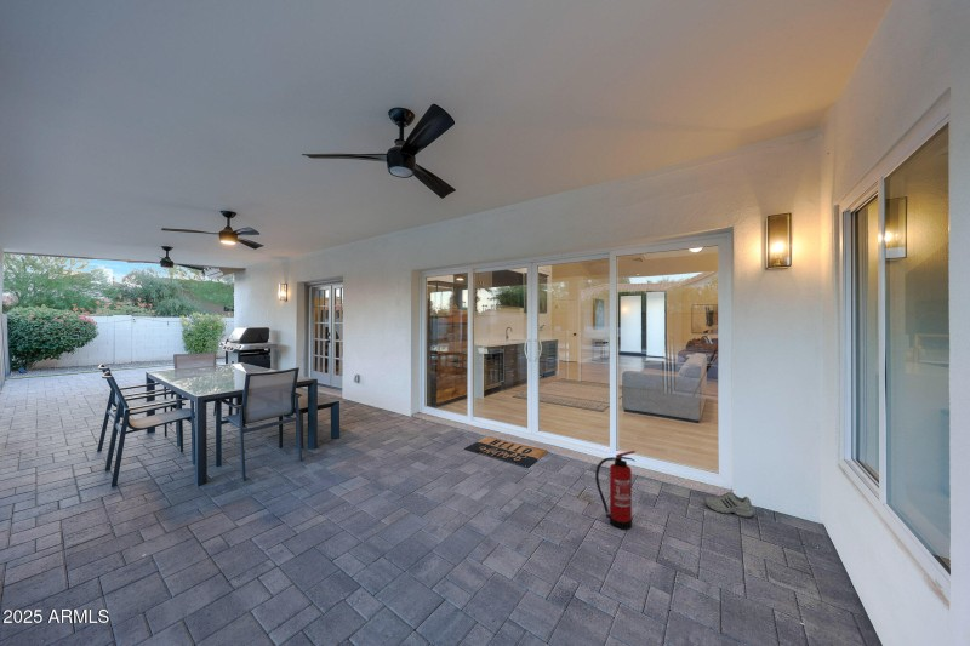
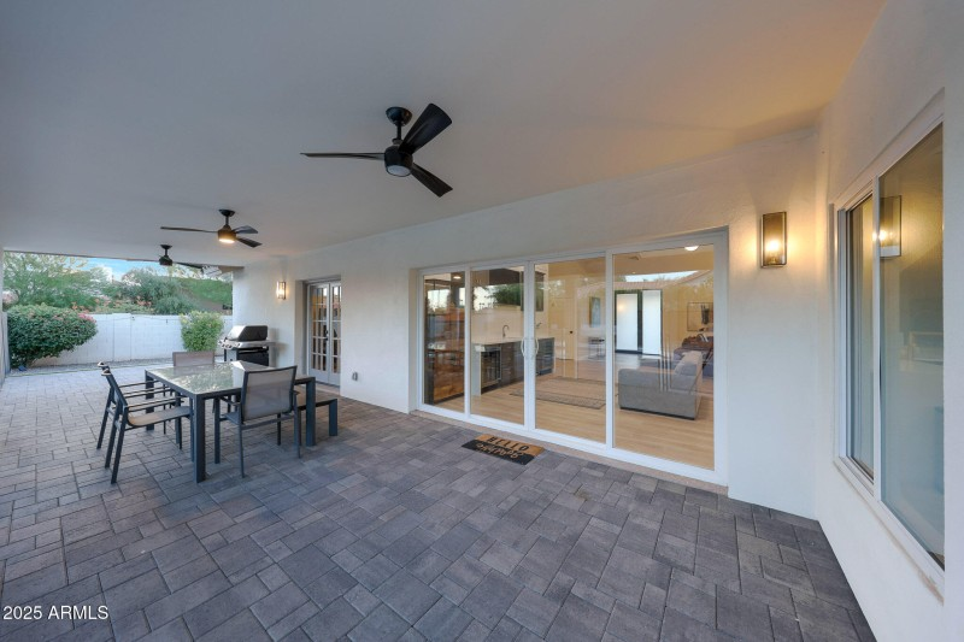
- fire extinguisher (615, 486)
- shoe (728, 502)
